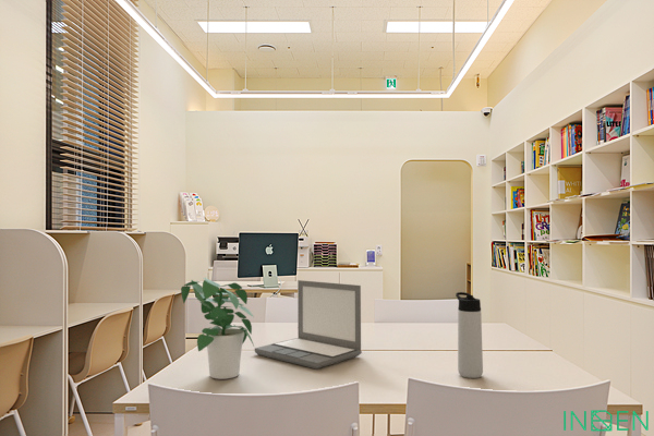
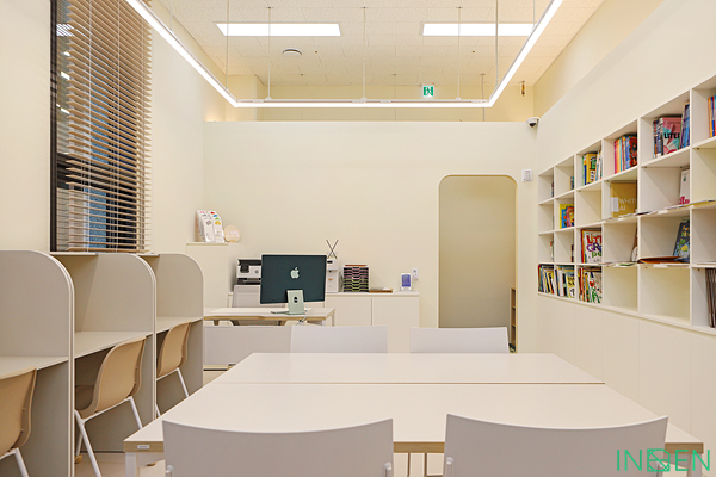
- thermos bottle (467, 334)
- laptop (307, 319)
- potted plant (218, 326)
